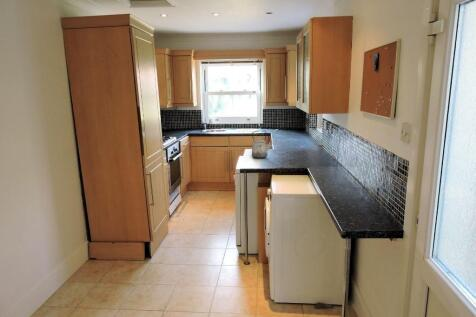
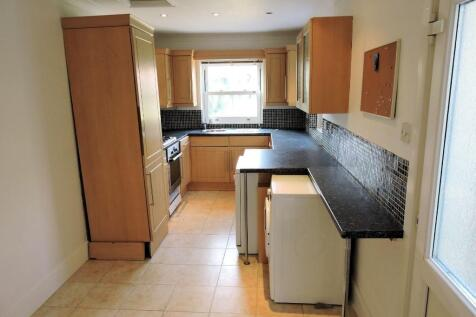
- kettle (262, 144)
